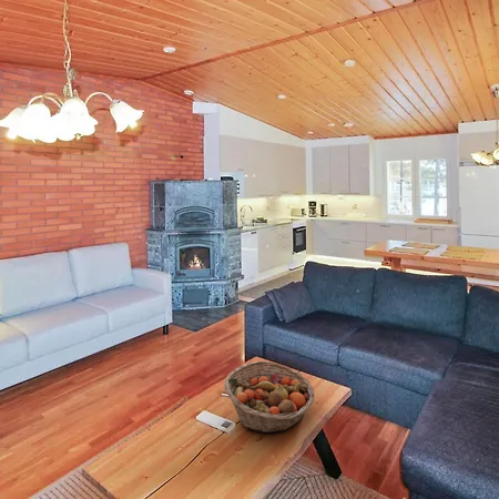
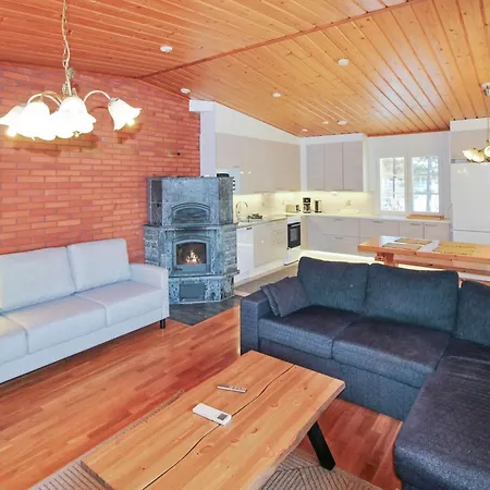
- fruit basket (269, 395)
